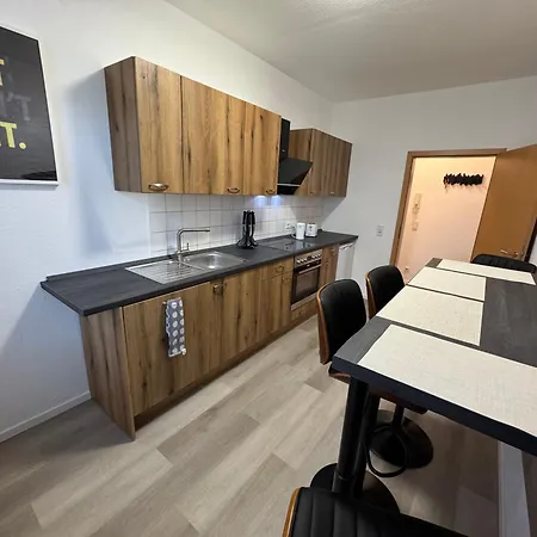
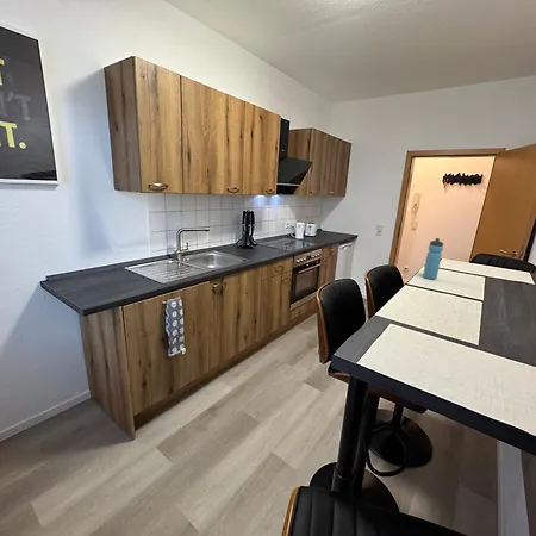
+ water bottle (432, 258)
